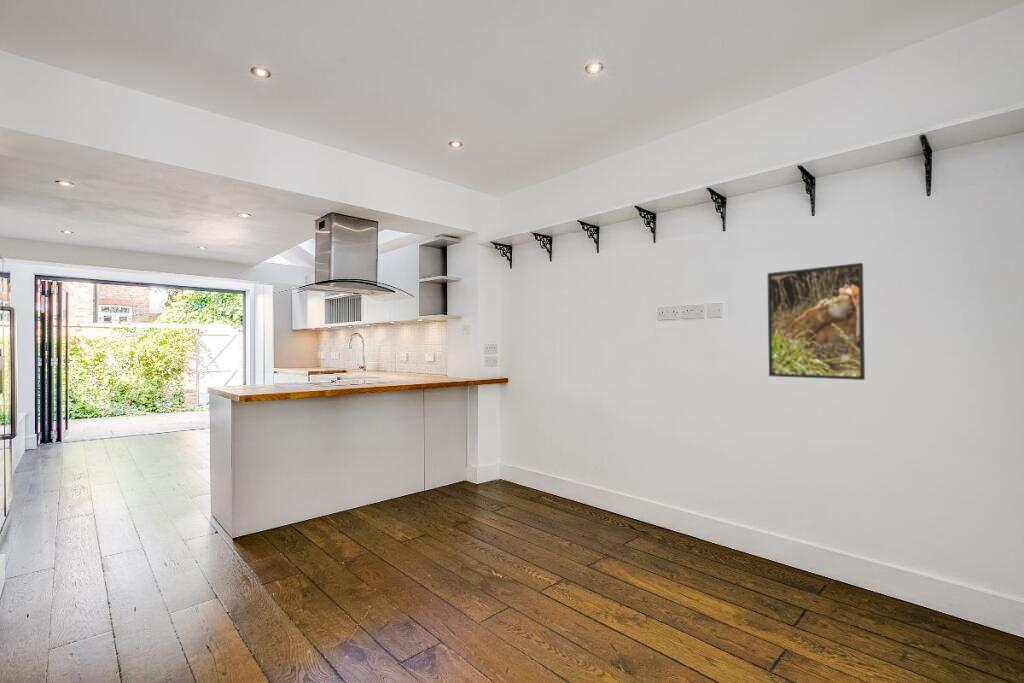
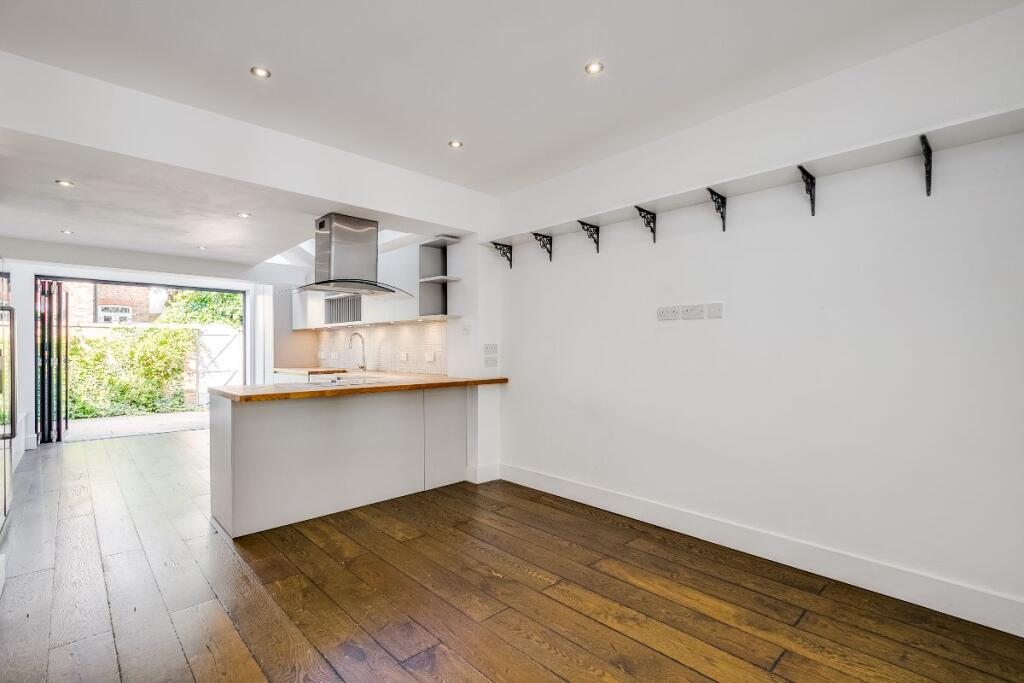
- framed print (813, 323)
